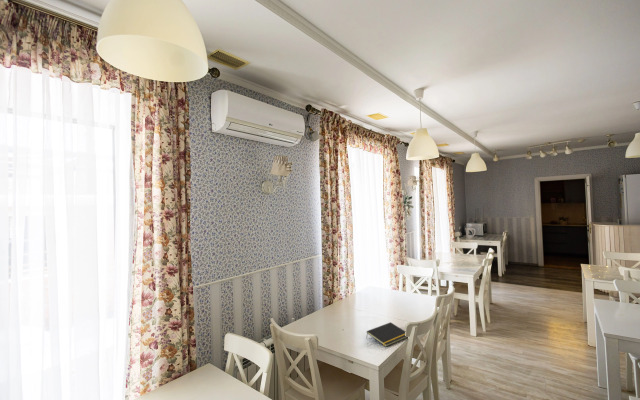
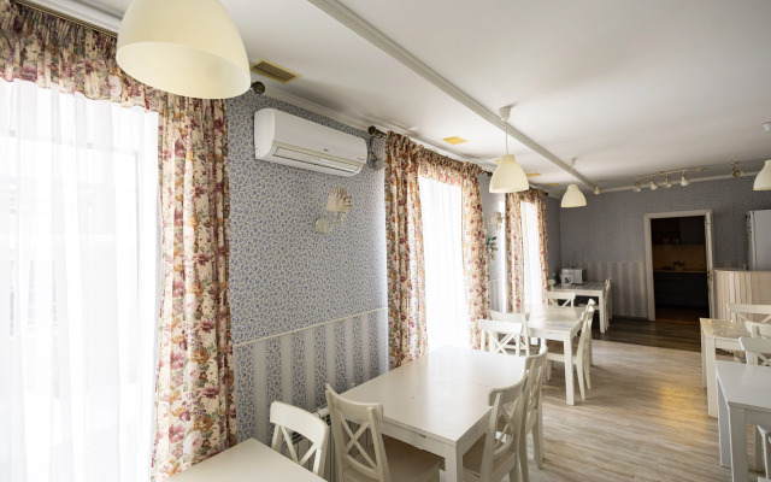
- notepad (388, 333)
